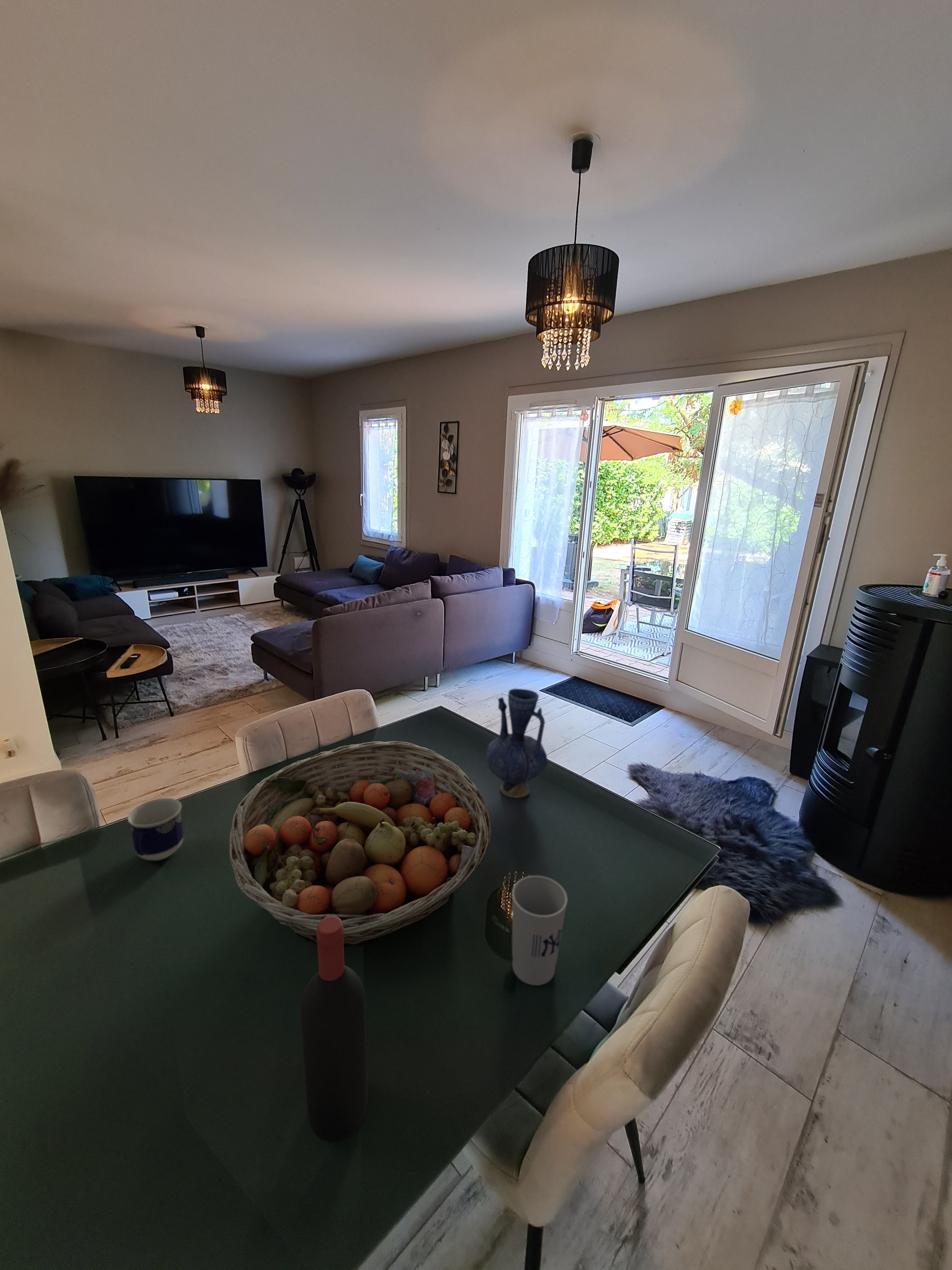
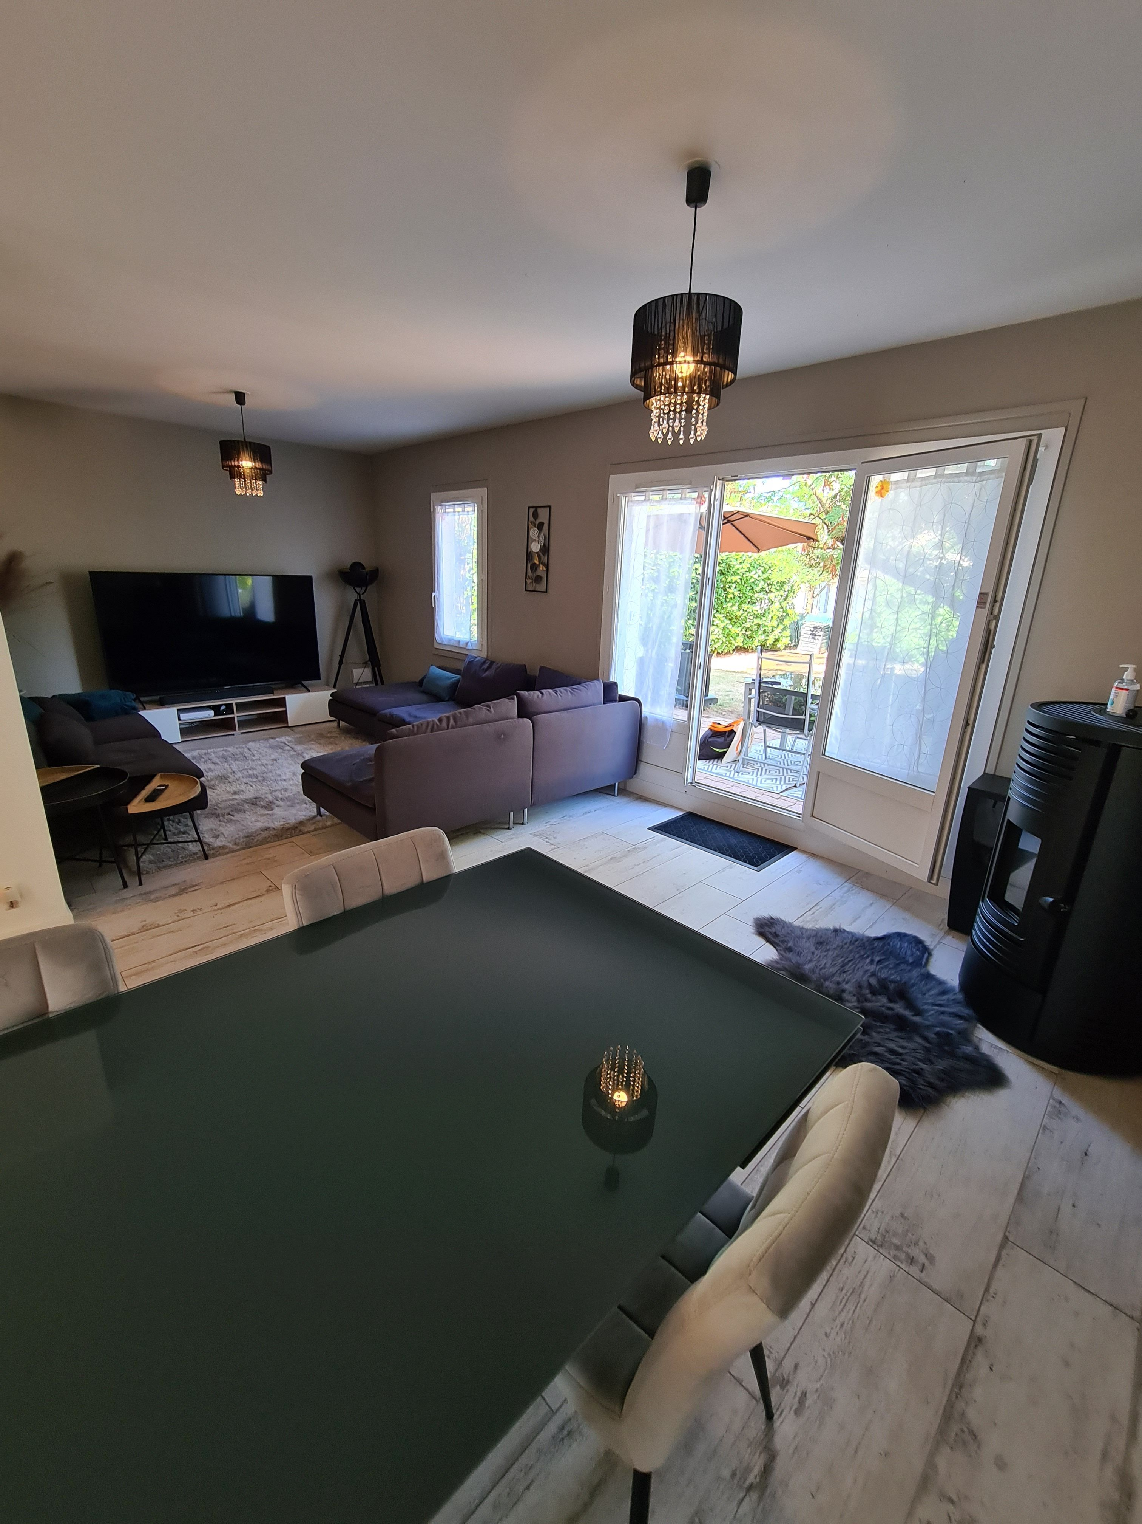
- fruit basket (368, 835)
- wine bottle (334, 1024)
- cup (154, 836)
- cup (536, 932)
- vase (517, 743)
